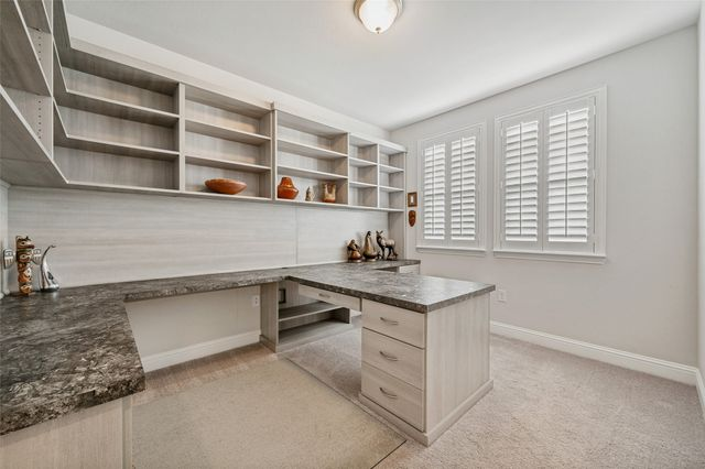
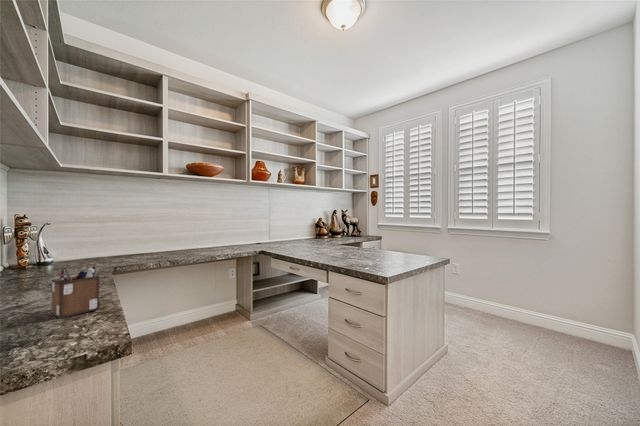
+ desk organizer (76, 288)
